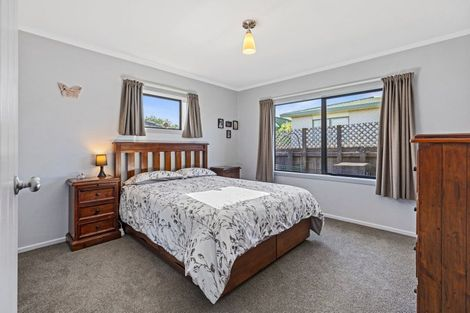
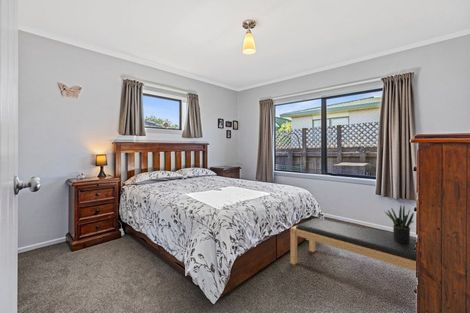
+ bench (360, 254)
+ potted plant (399, 222)
